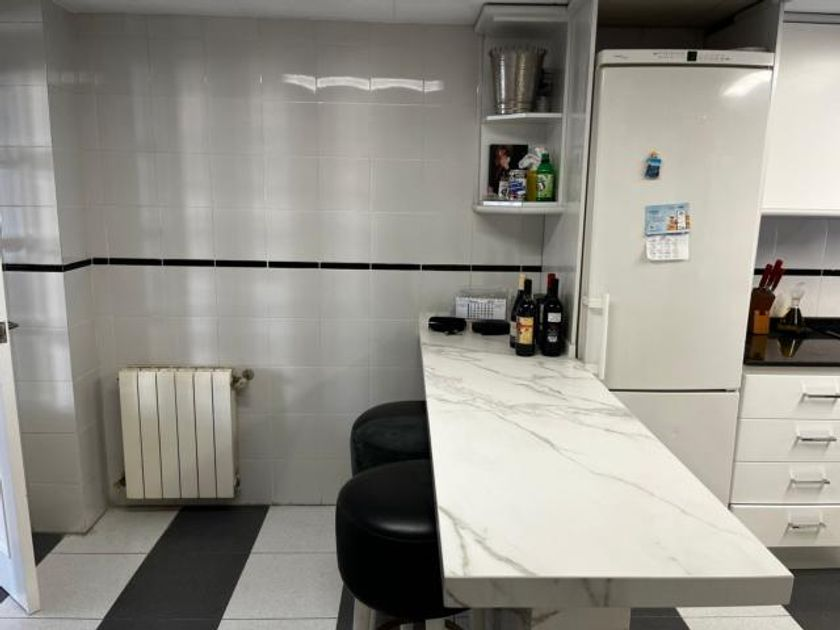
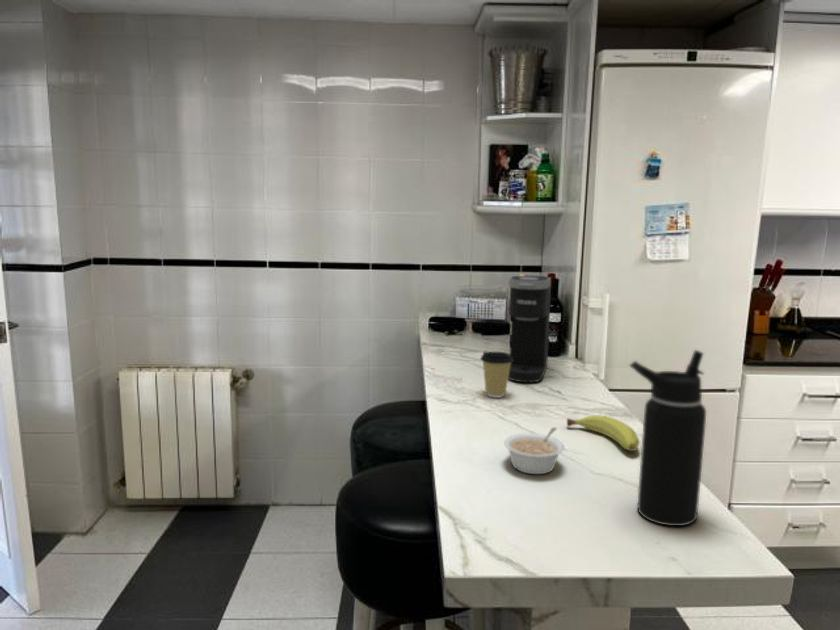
+ legume (533, 451)
+ coffee cup (496, 373)
+ water bottle (664, 433)
+ coffee maker (529, 324)
+ fruit (605, 431)
